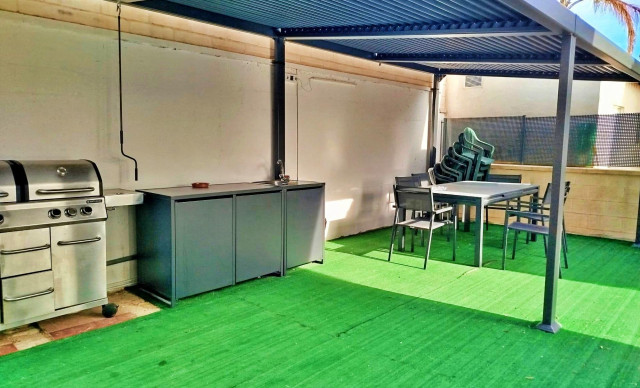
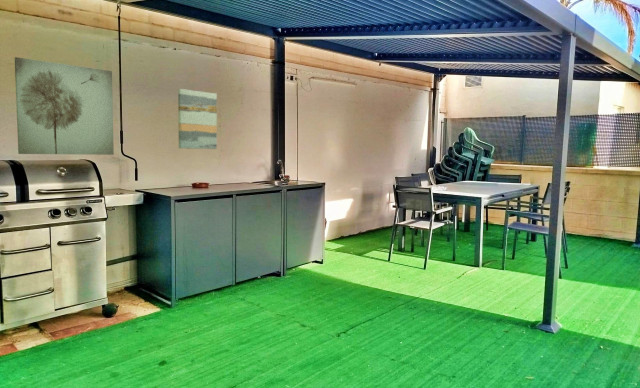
+ wall art (68, 109)
+ wall art (198, 120)
